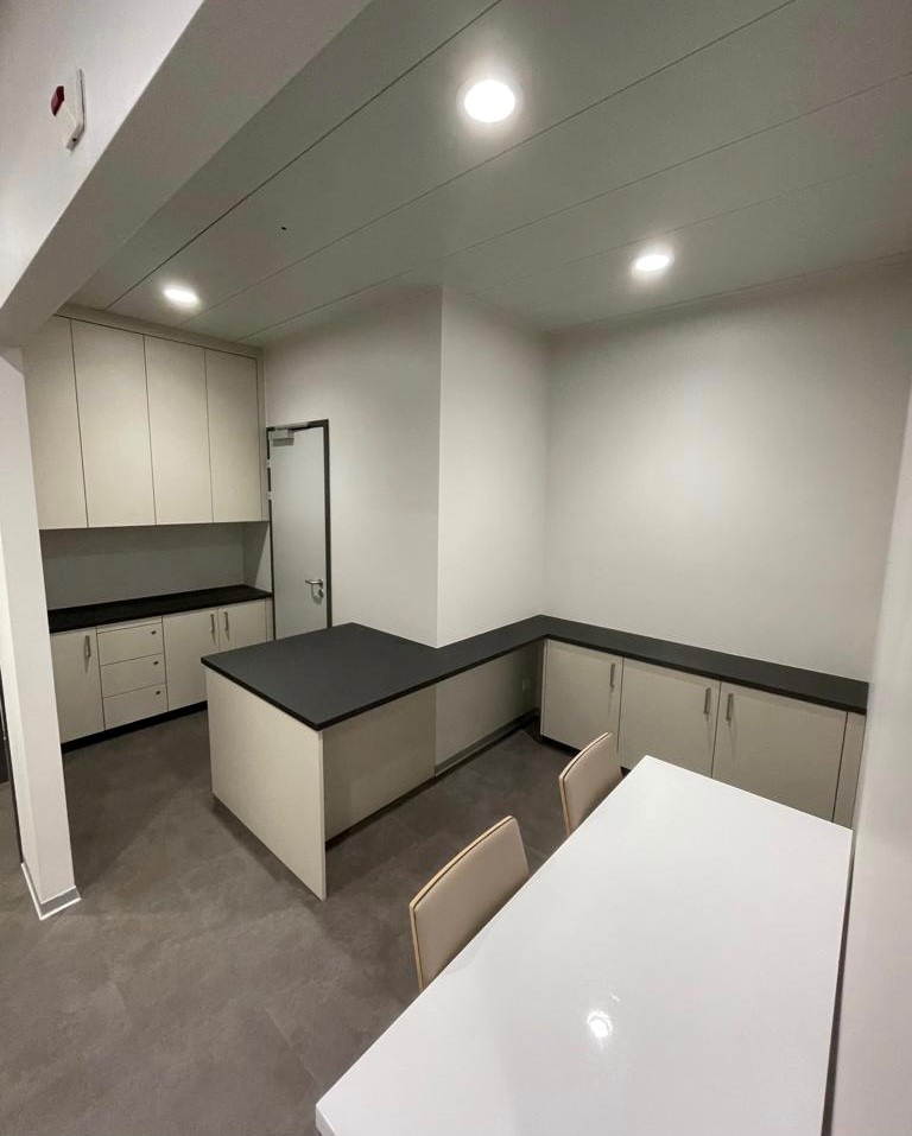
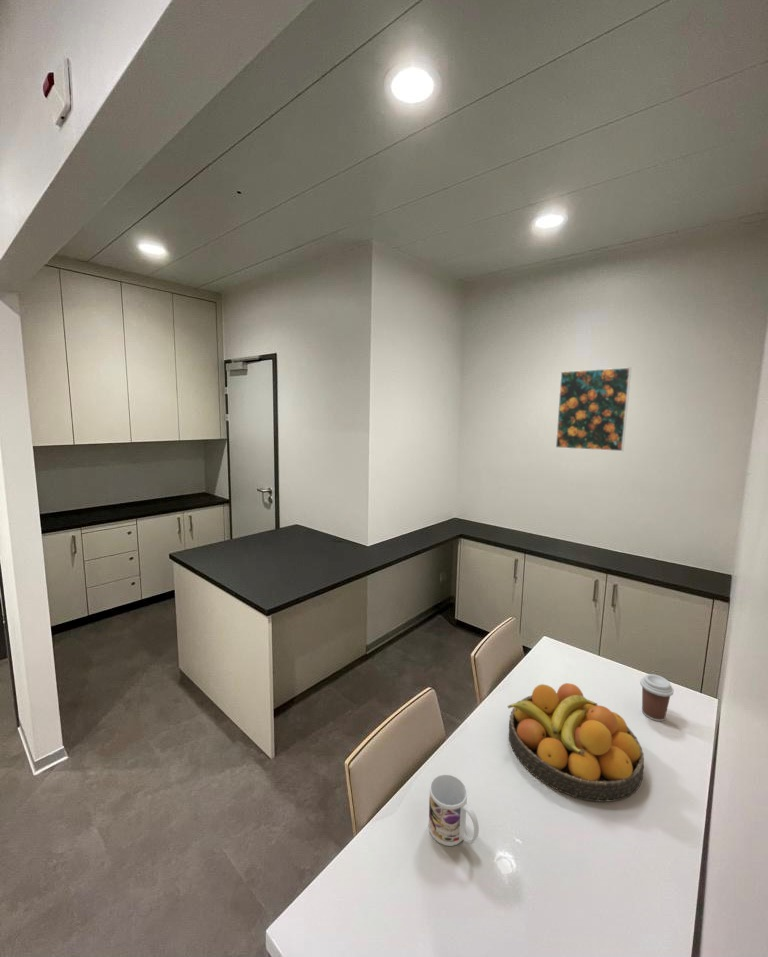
+ coffee cup (655, 697)
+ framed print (591, 410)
+ mug (454, 814)
+ fruit bowl (573, 724)
